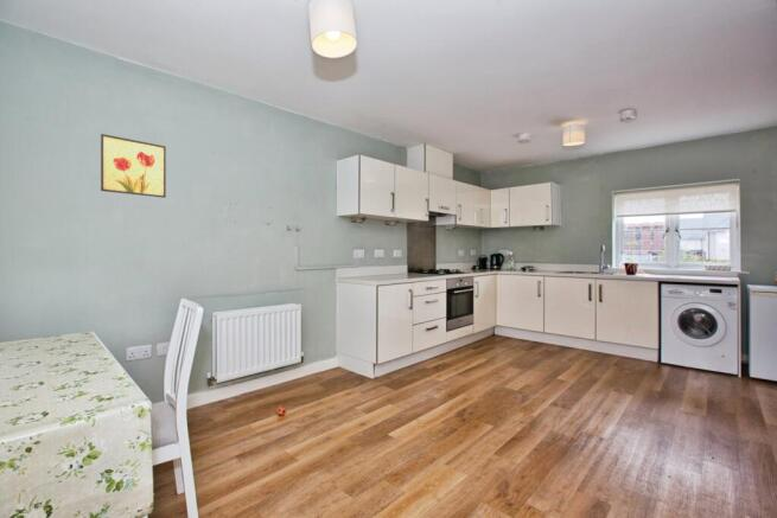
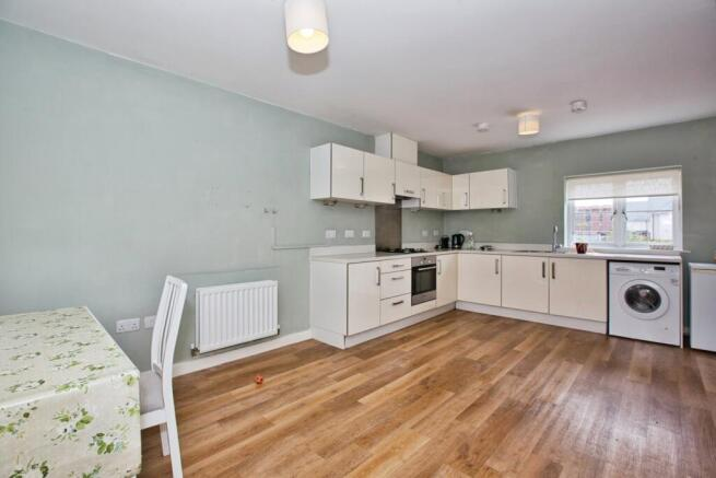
- wall art (134, 167)
